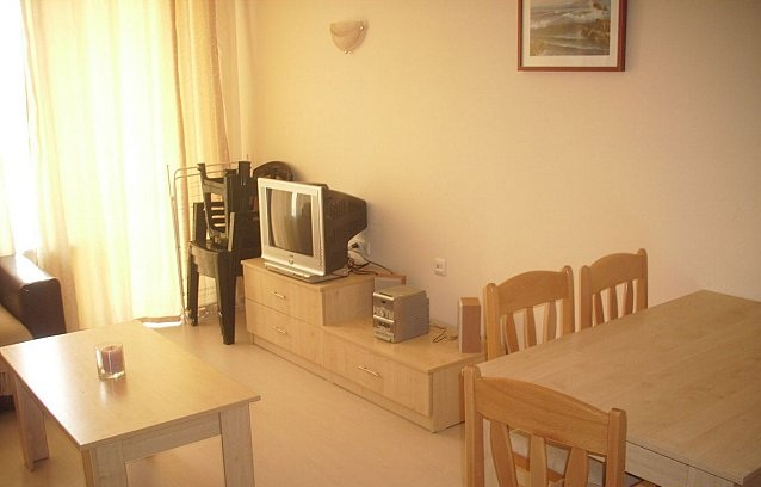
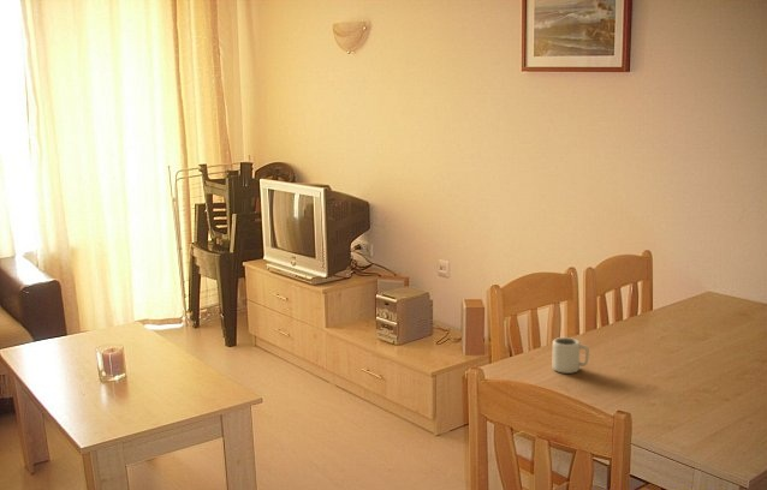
+ cup (570, 354)
